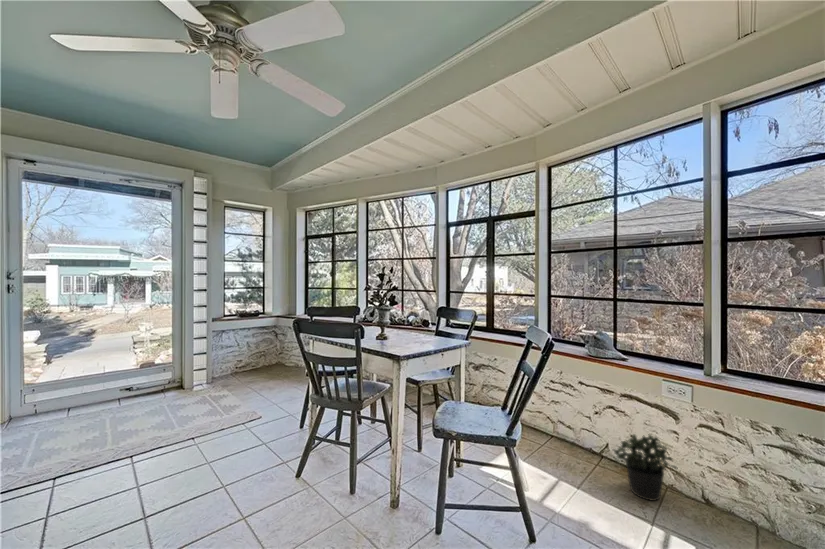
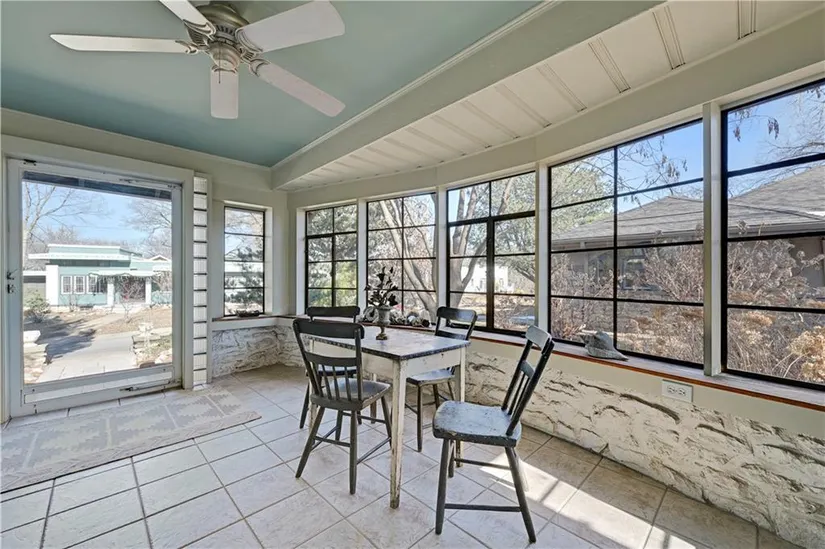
- potted plant (647, 464)
